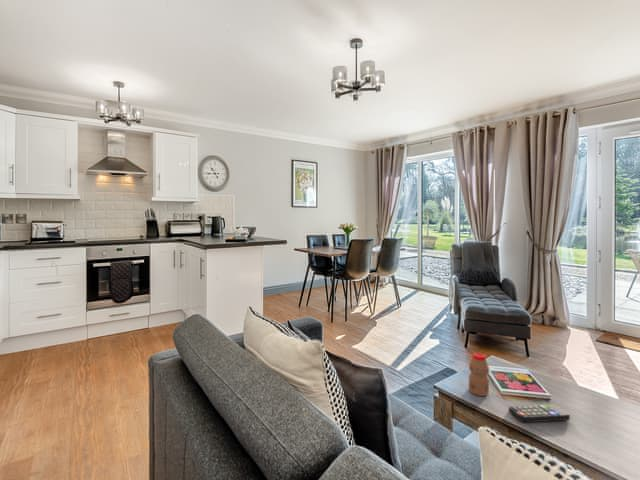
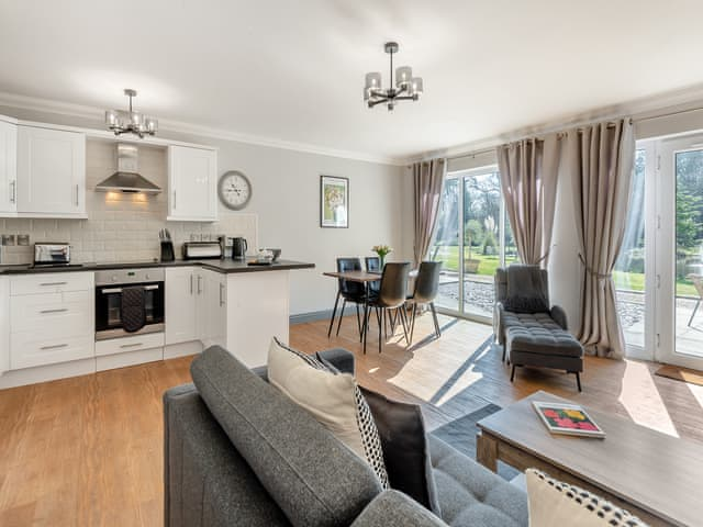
- bottle (478, 373)
- remote control (538, 412)
